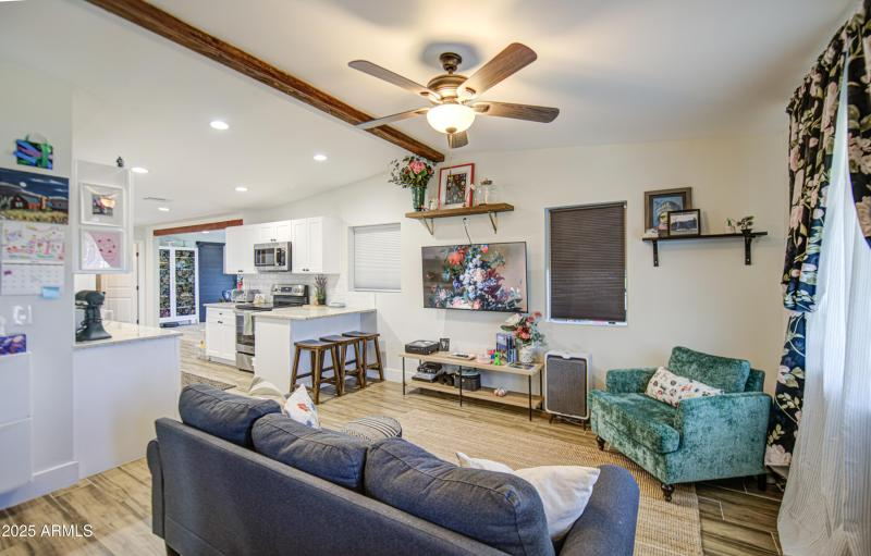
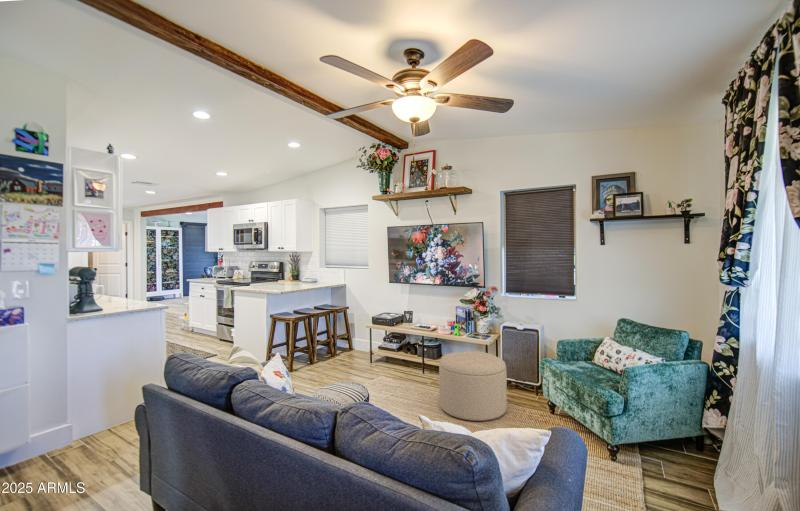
+ ottoman (472, 382)
